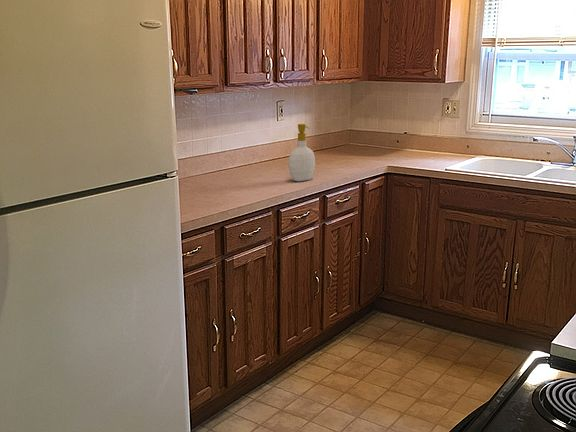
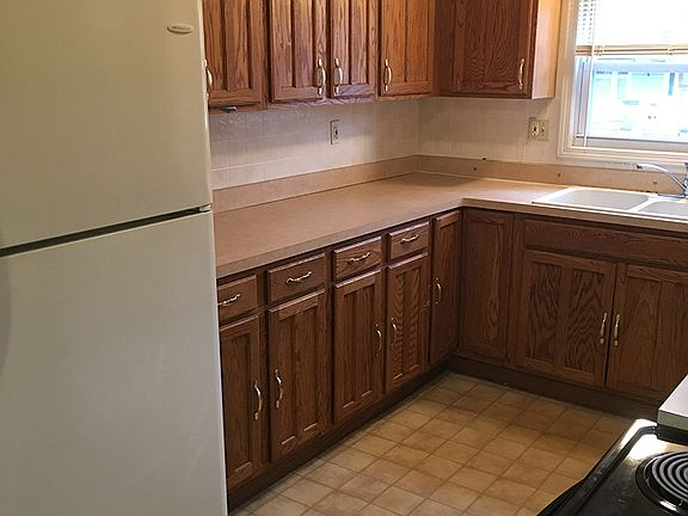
- soap bottle (302, 152)
